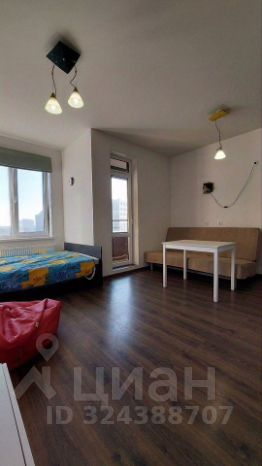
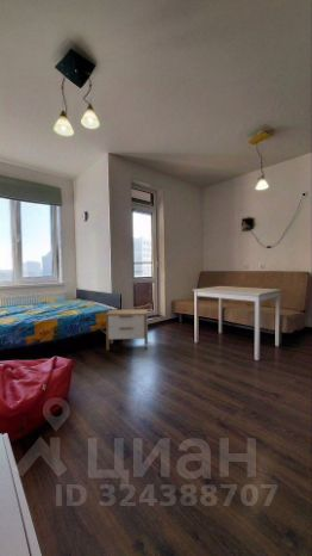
+ nightstand (127, 328)
